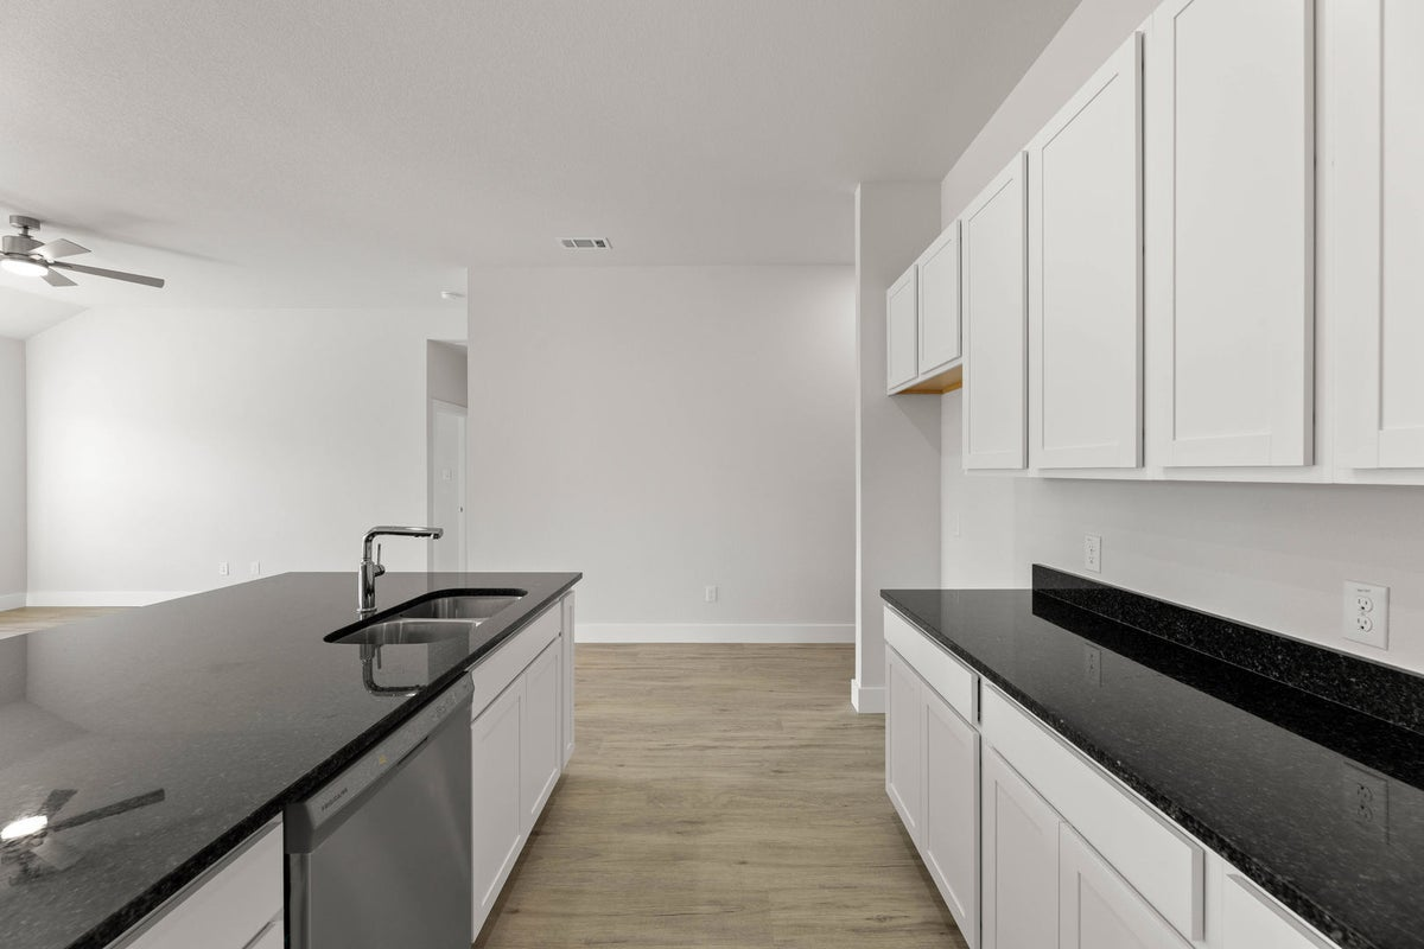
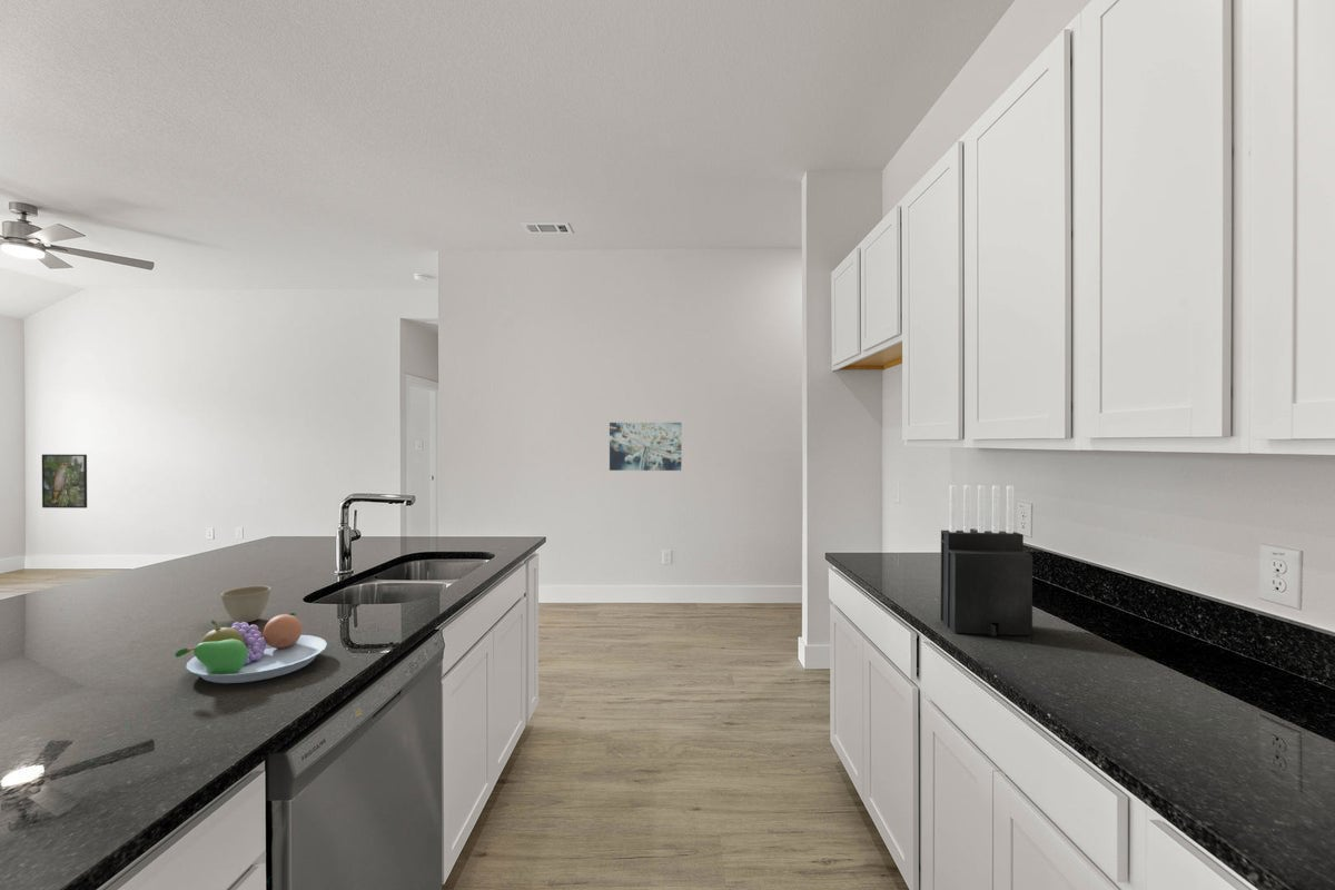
+ fruit bowl (254, 642)
+ knife block (986, 557)
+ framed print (65, 481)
+ wall art (645, 446)
+ flower pot (246, 605)
